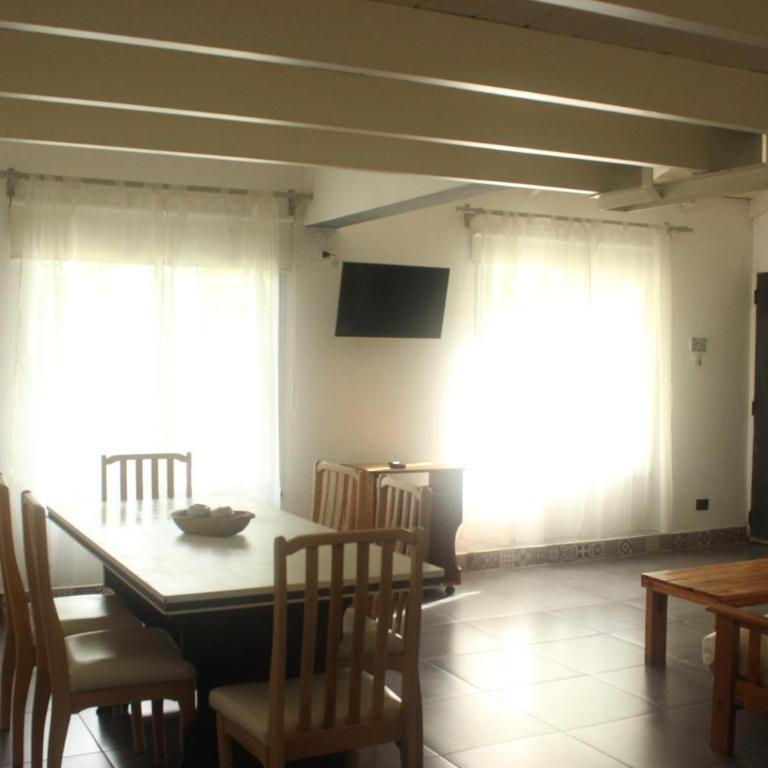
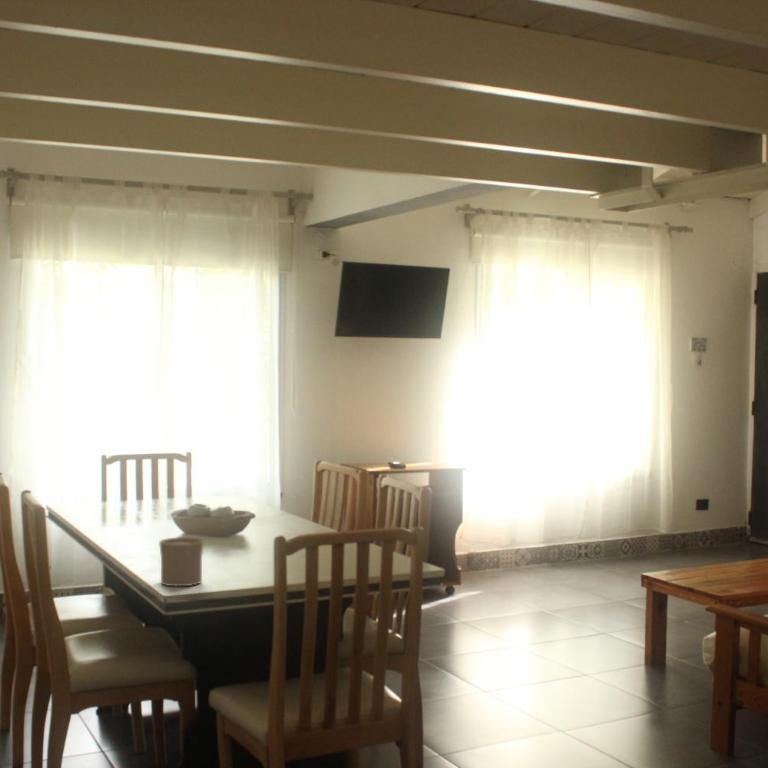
+ cup (181, 561)
